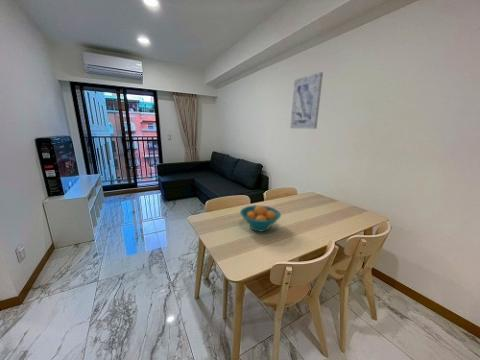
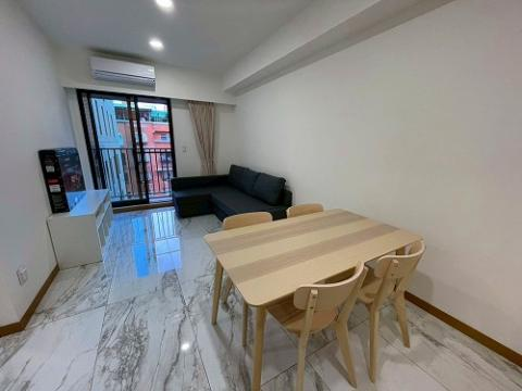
- fruit bowl (260, 216)
- wall art (305, 103)
